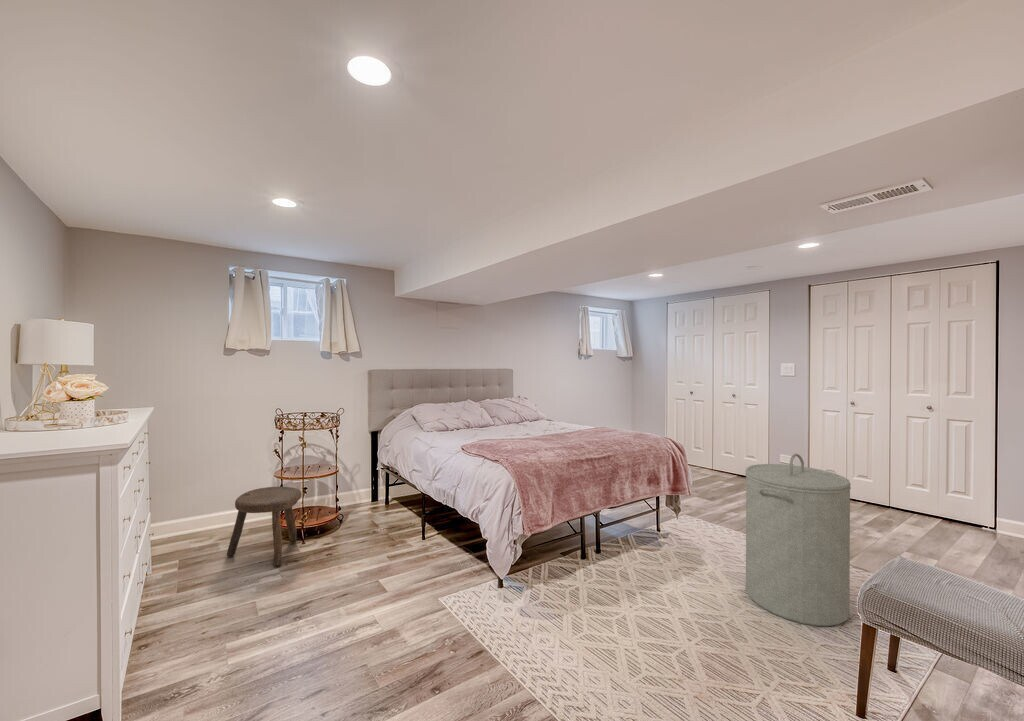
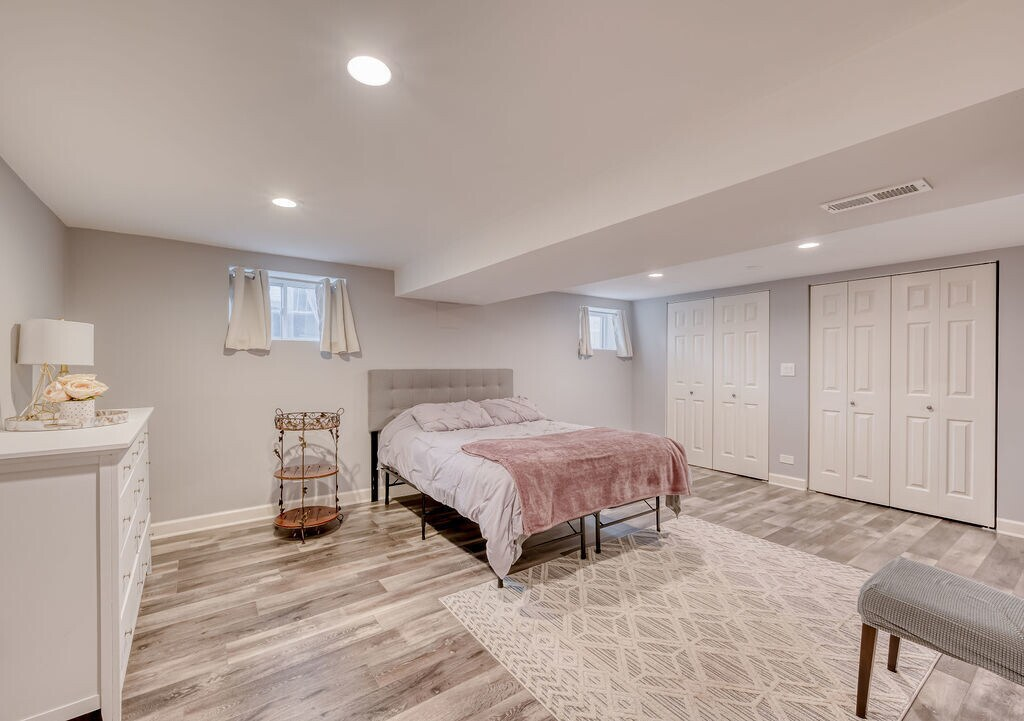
- laundry hamper (794, 527)
- stool (272, 524)
